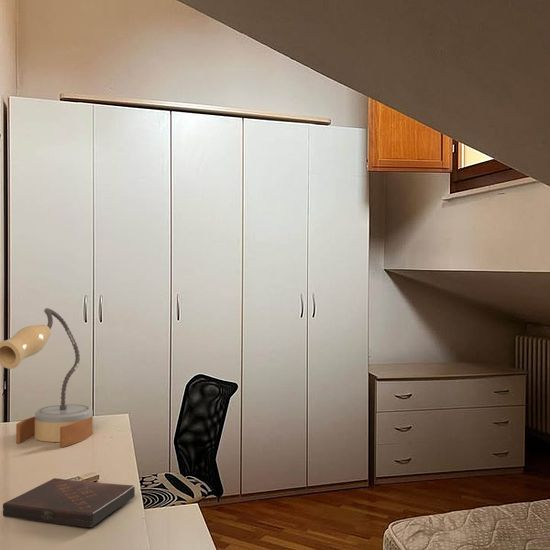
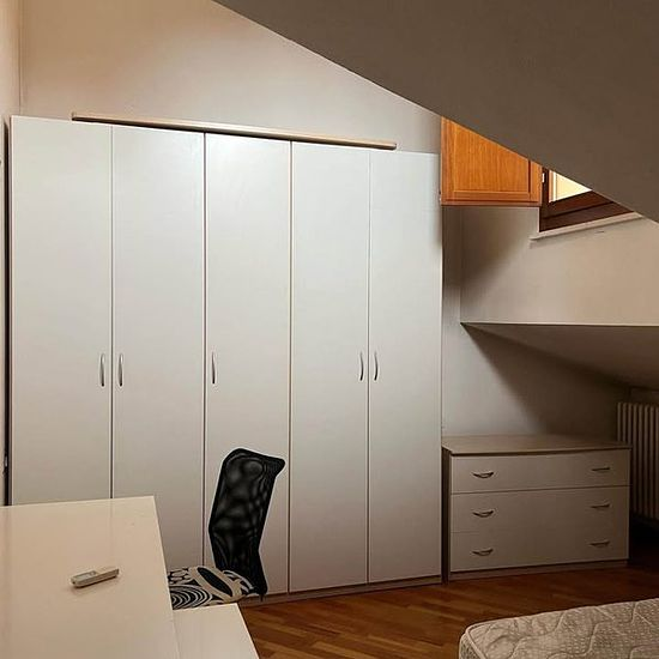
- book (71, 500)
- table lamp (63, 381)
